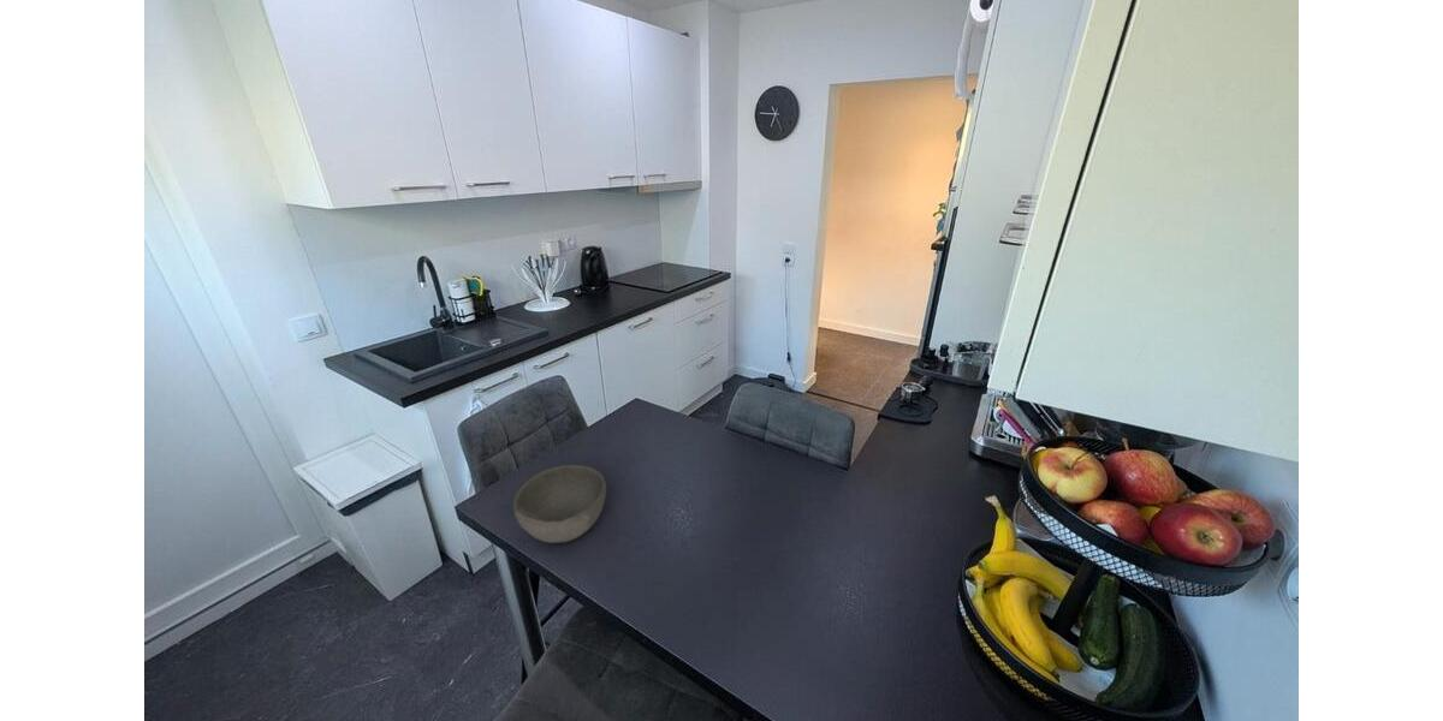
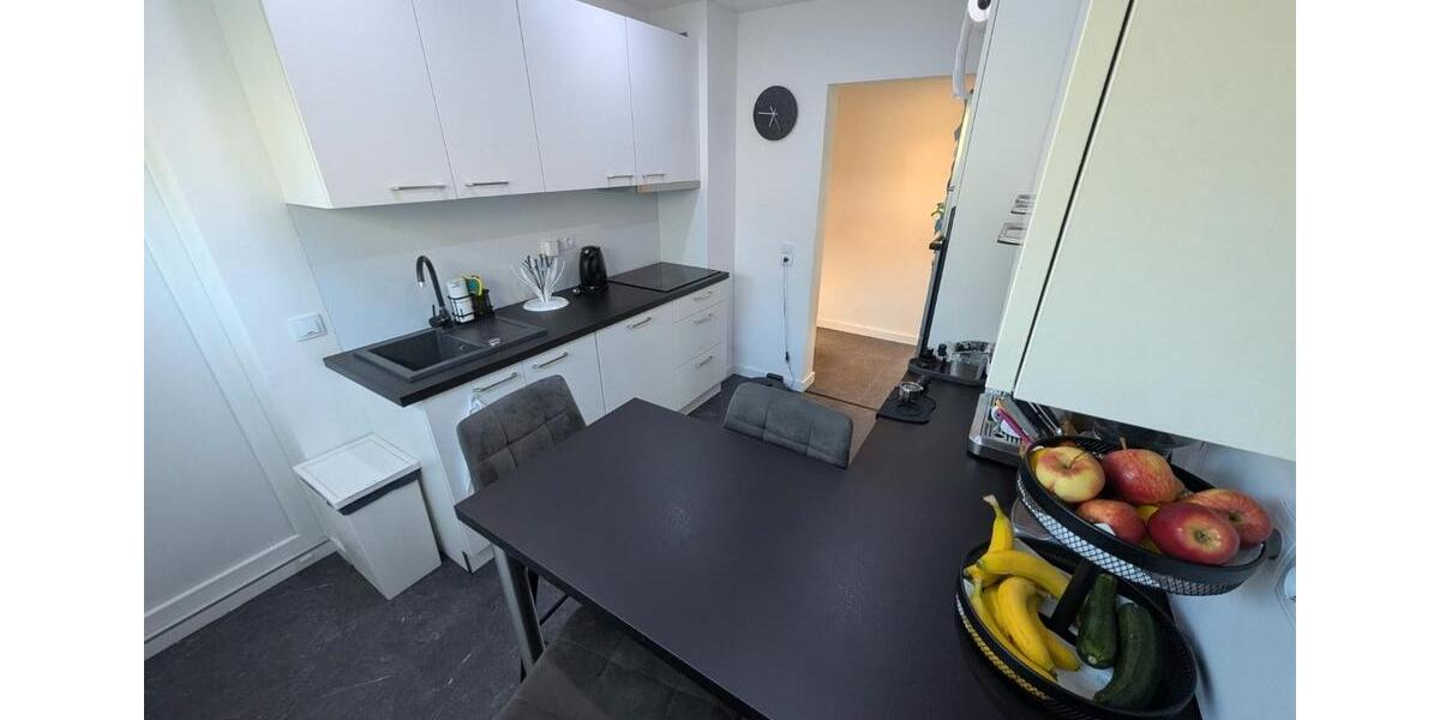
- bowl (563, 508)
